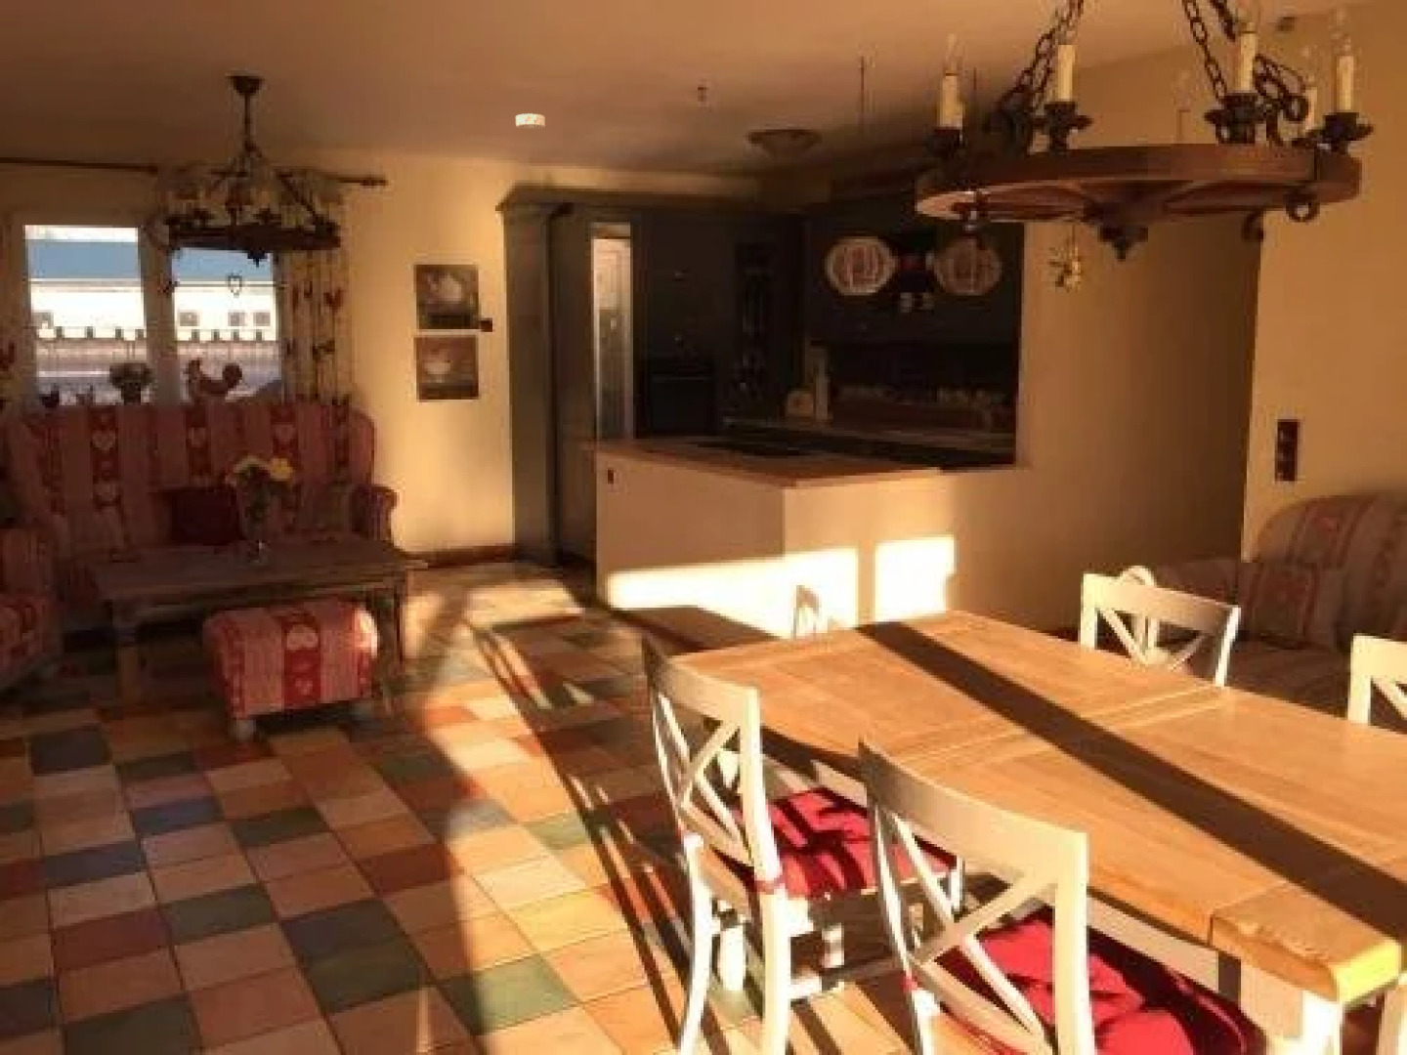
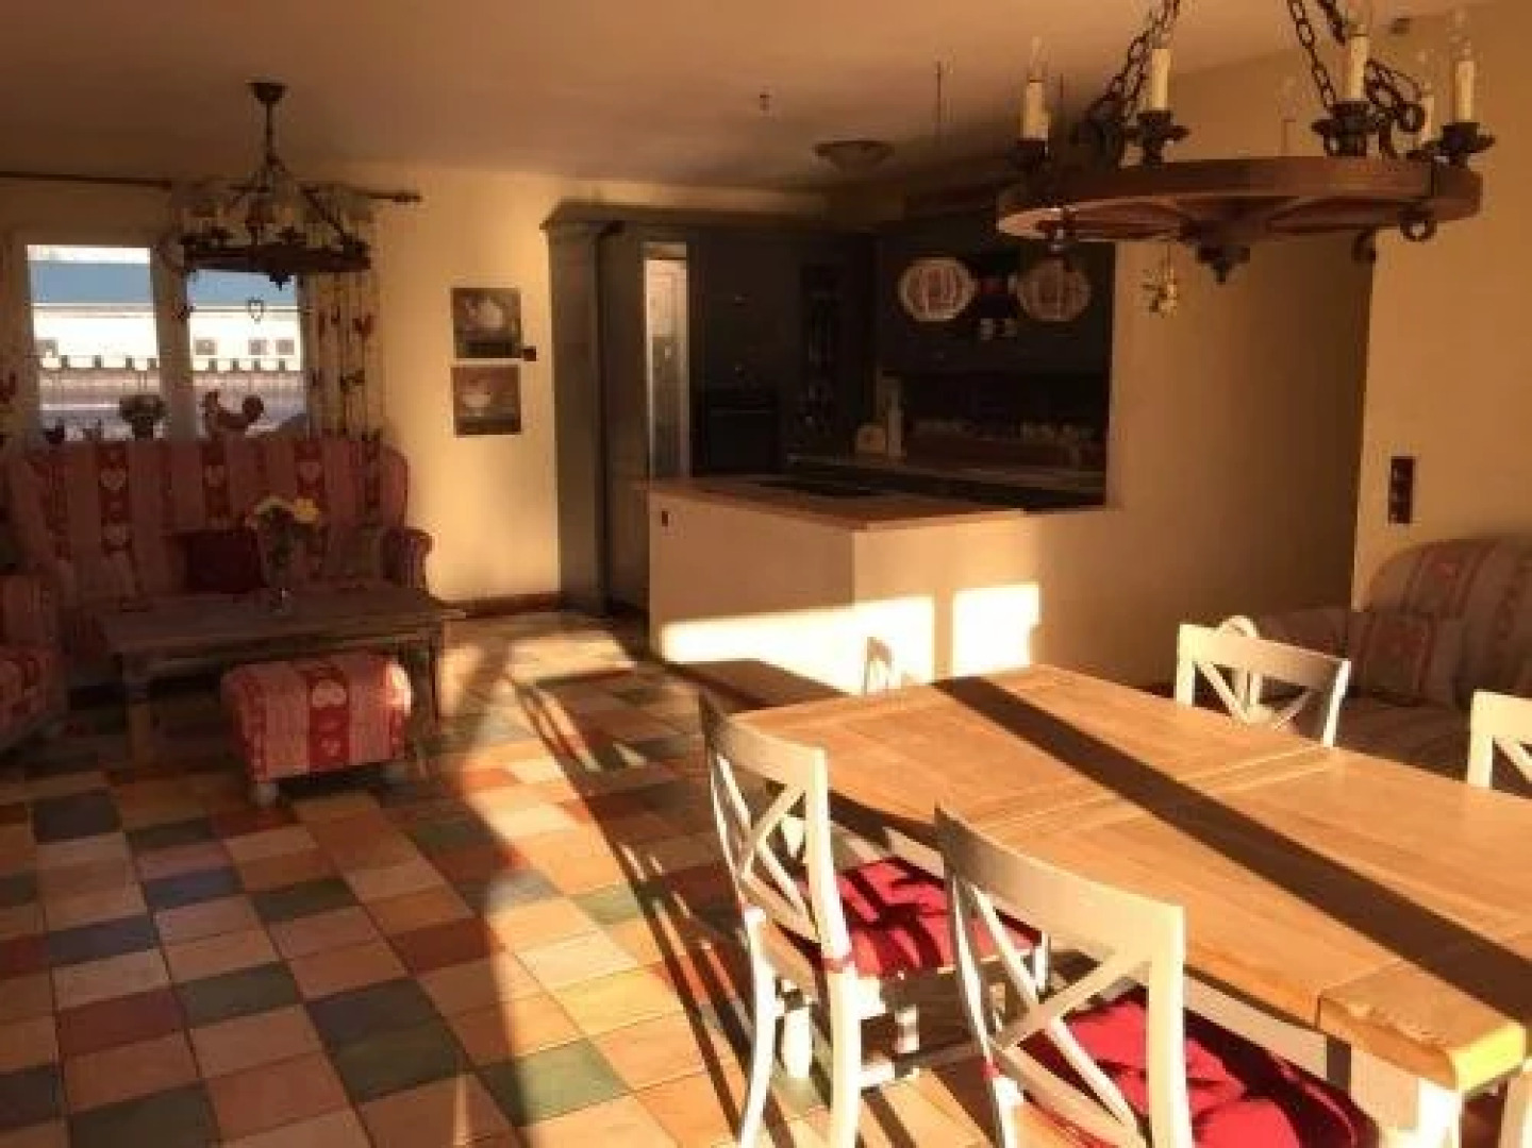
- smoke detector (530, 120)
